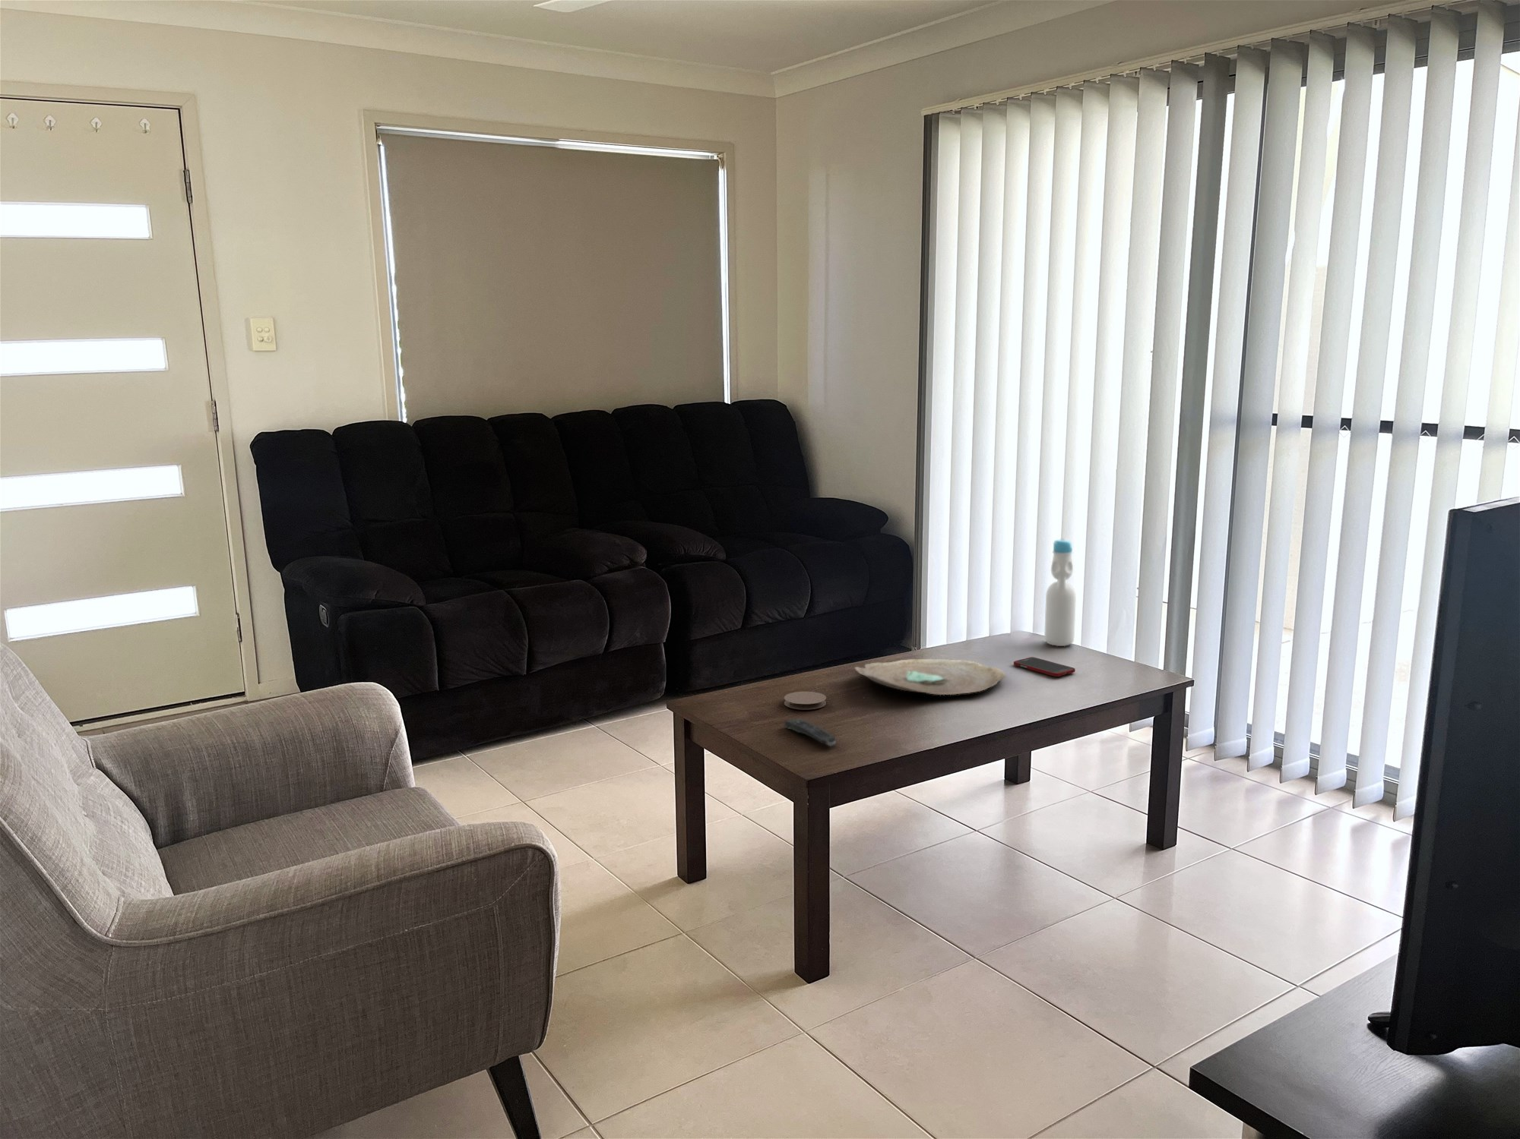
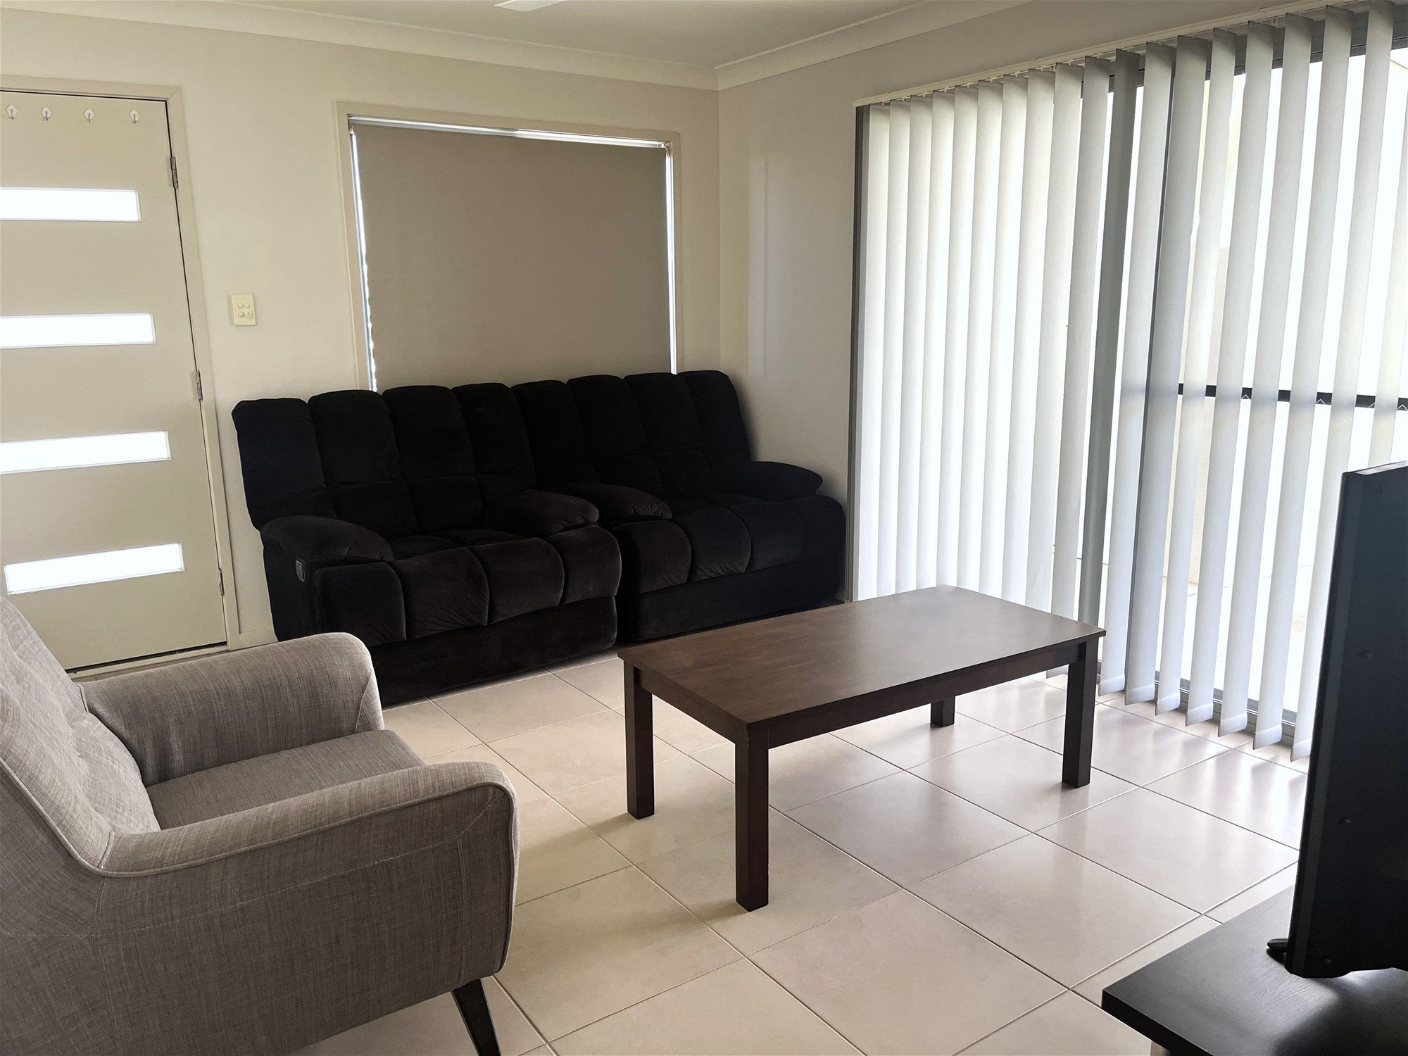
- bottle (1060, 591)
- remote control (811, 731)
- coaster (804, 700)
- decorative bowl (926, 670)
- cell phone (1044, 666)
